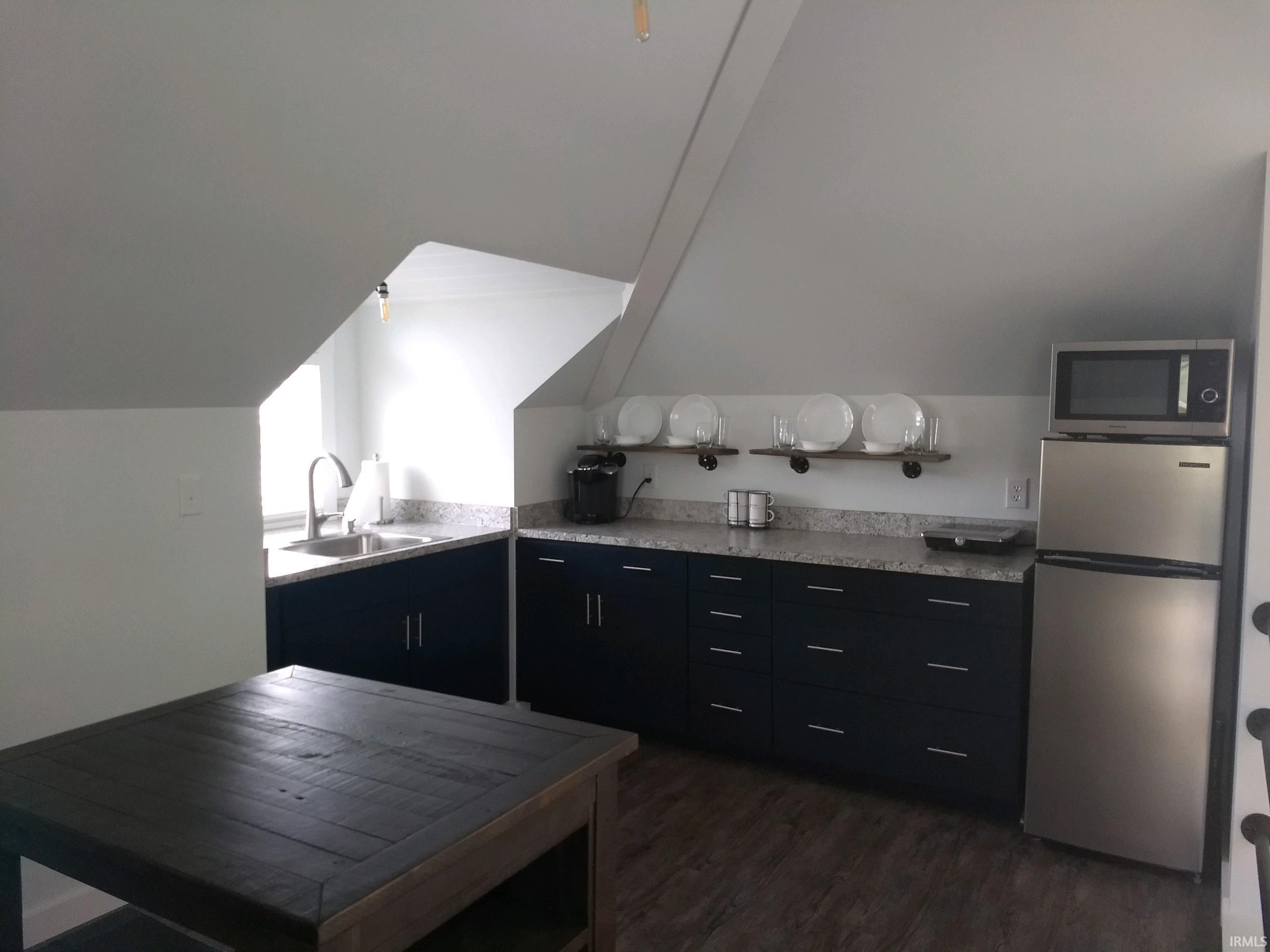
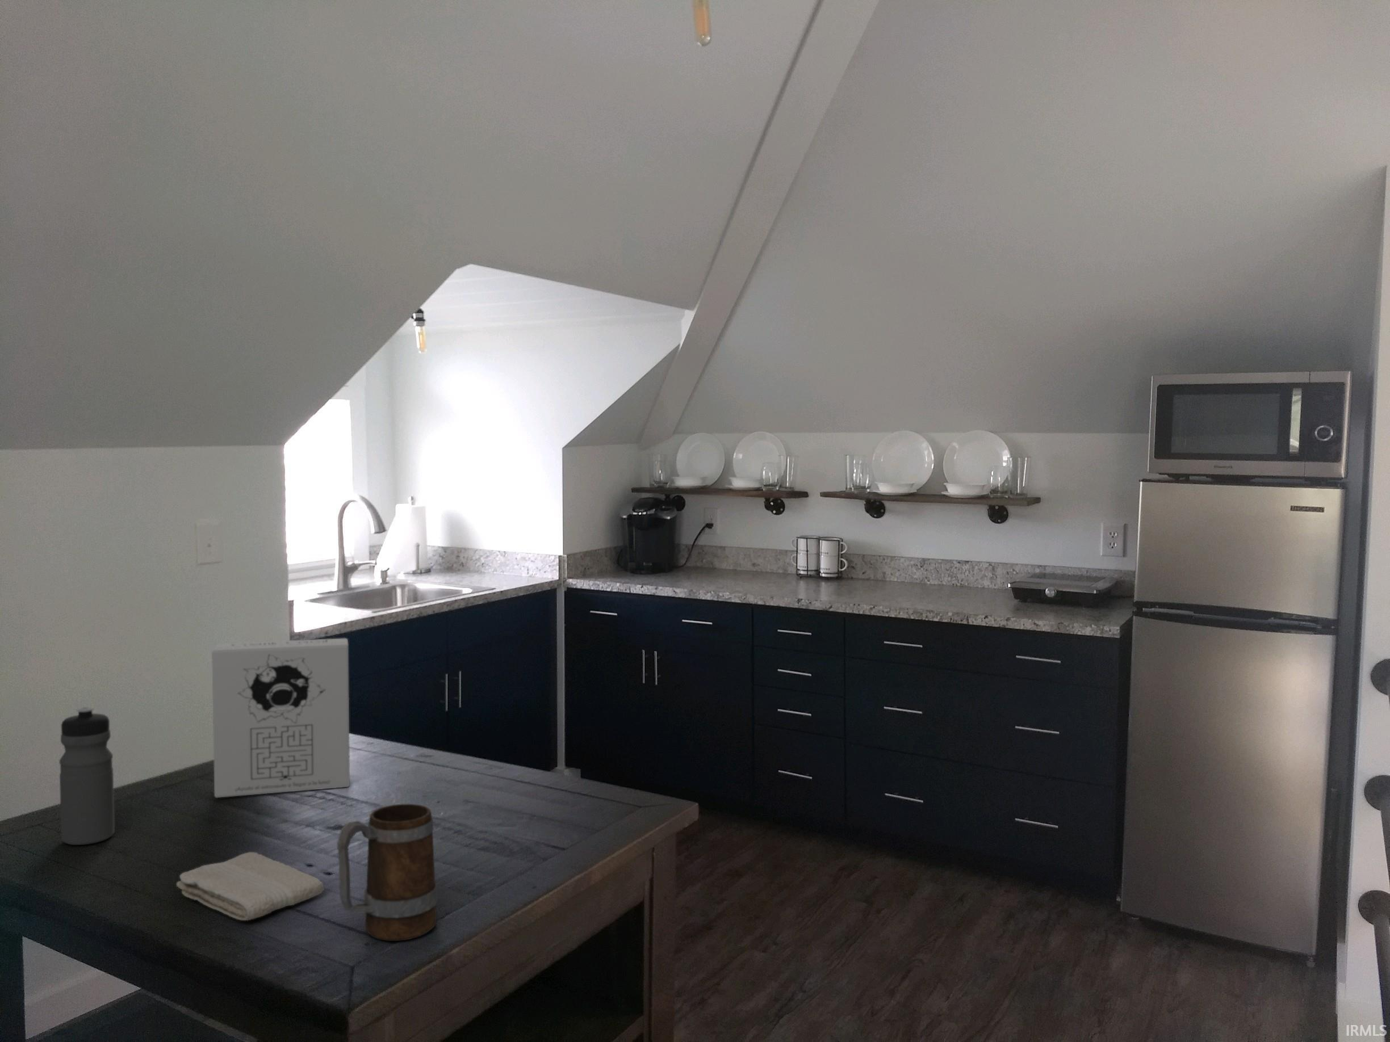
+ washcloth (248, 883)
+ water bottle (86, 773)
+ cereal box (282, 715)
+ mug (386, 872)
